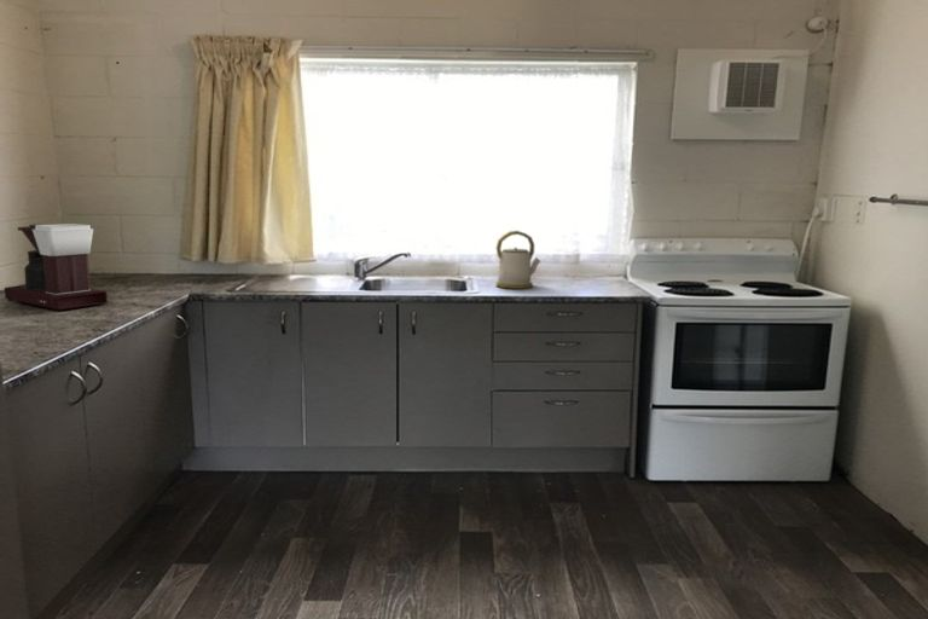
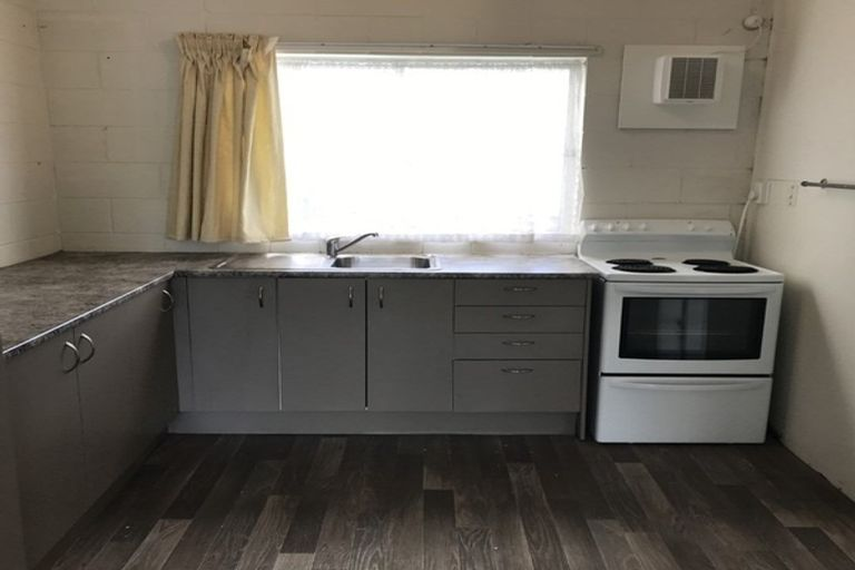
- coffee maker (52, 264)
- kettle (518, 258)
